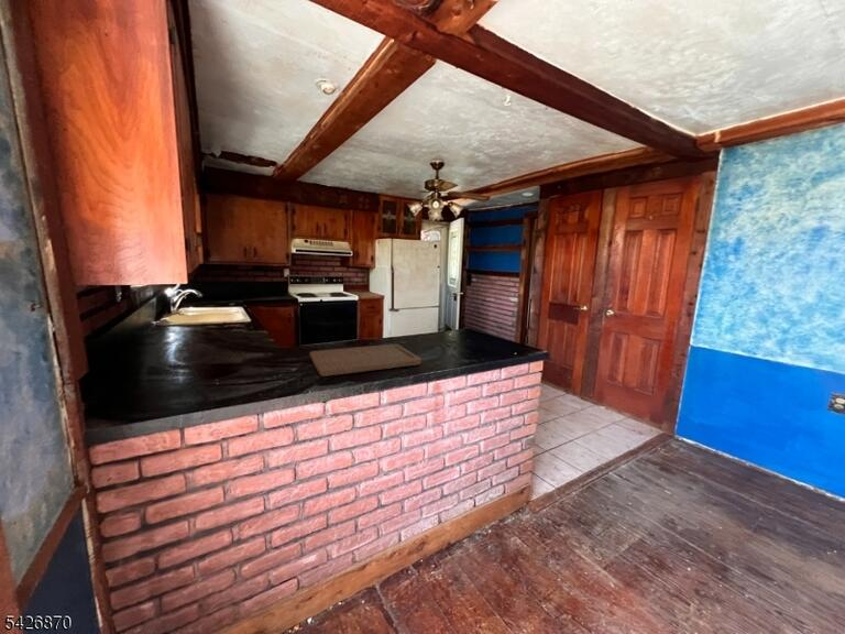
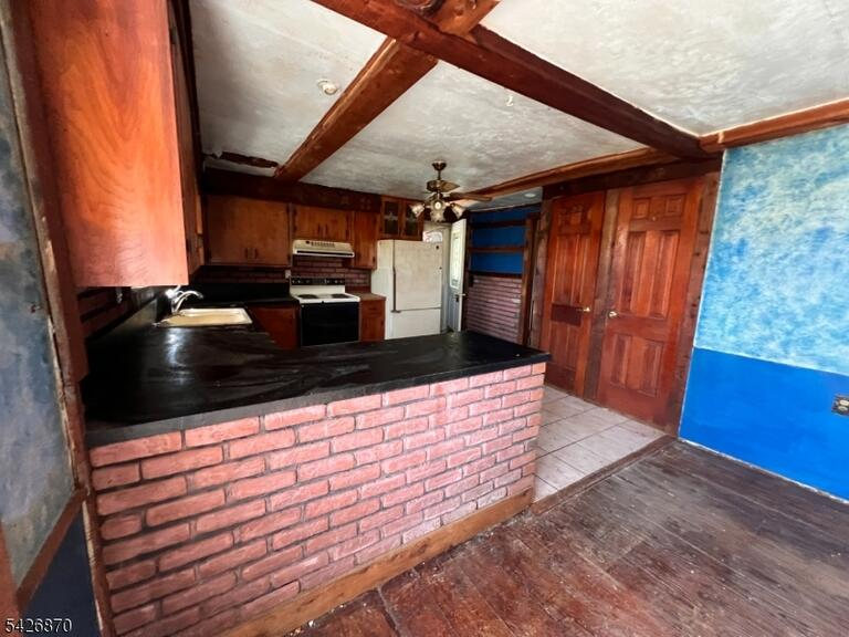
- cutting board (364, 357)
